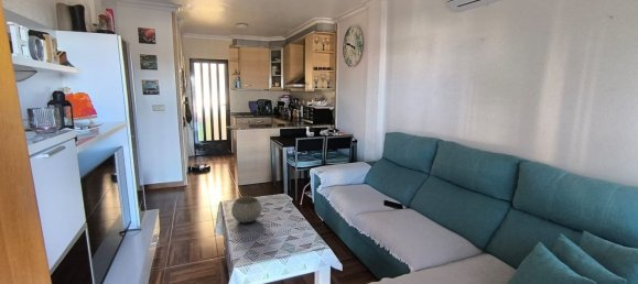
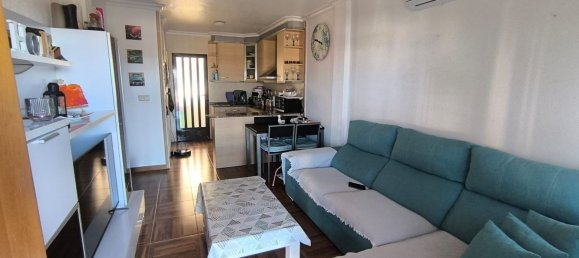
- bowl (247, 210)
